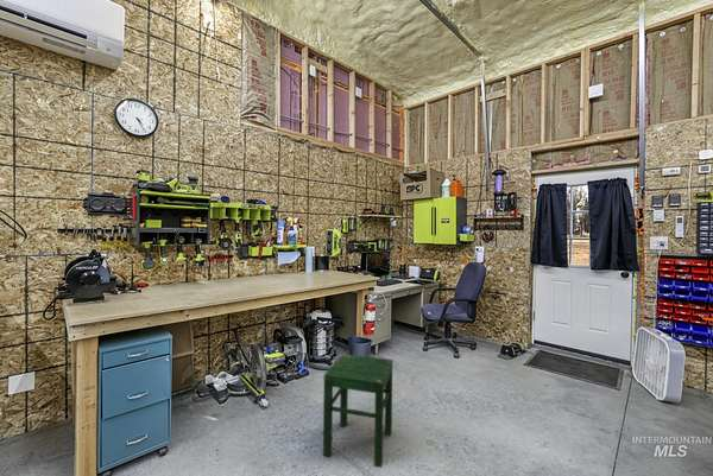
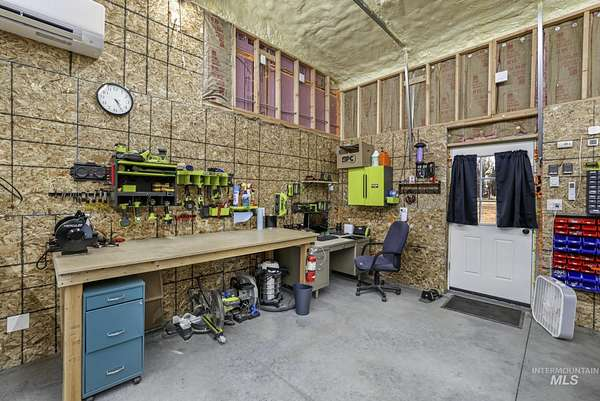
- stool (359, 411)
